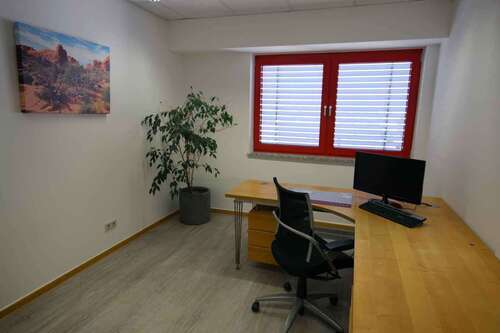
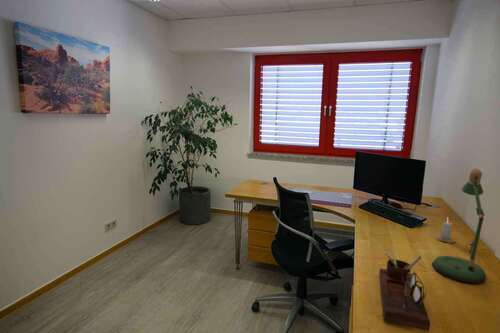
+ desk lamp (477, 214)
+ desk organizer (402, 277)
+ candle (447, 227)
